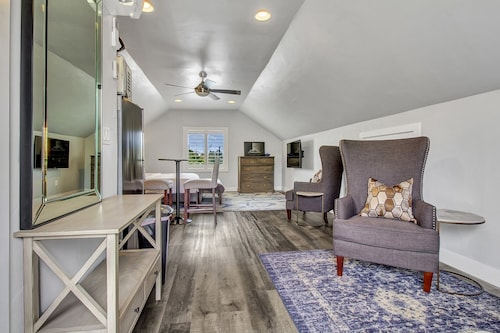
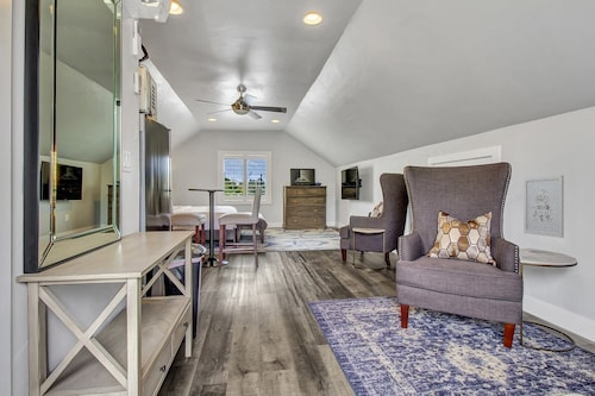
+ wall art (541, 206)
